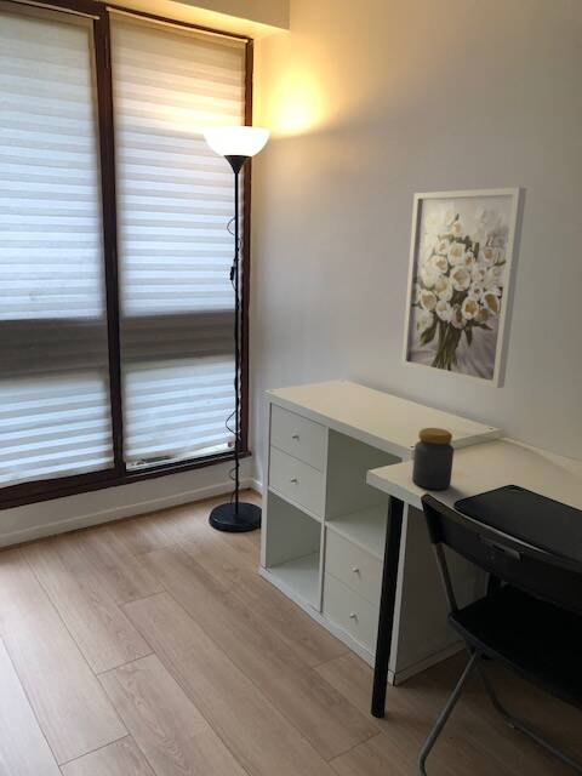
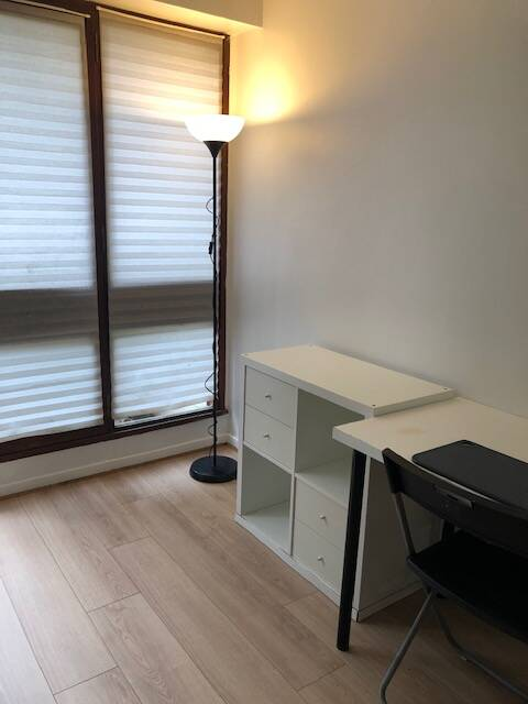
- jar (433, 457)
- wall art (457, 286)
